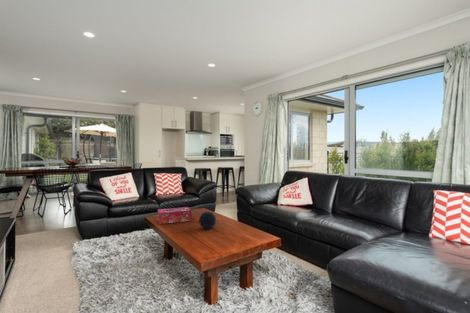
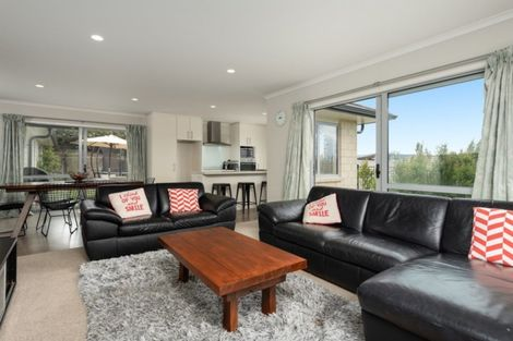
- decorative orb (207, 220)
- tissue box (174, 215)
